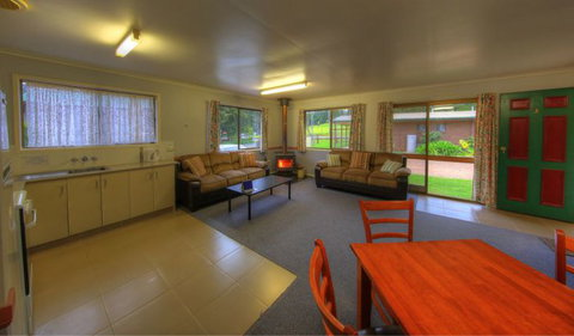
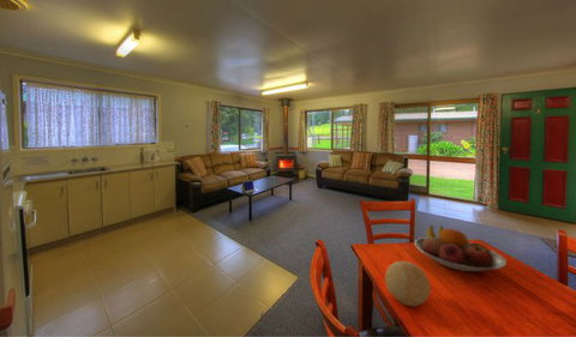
+ decorative ball (406, 281)
+ fruit bowl (456, 247)
